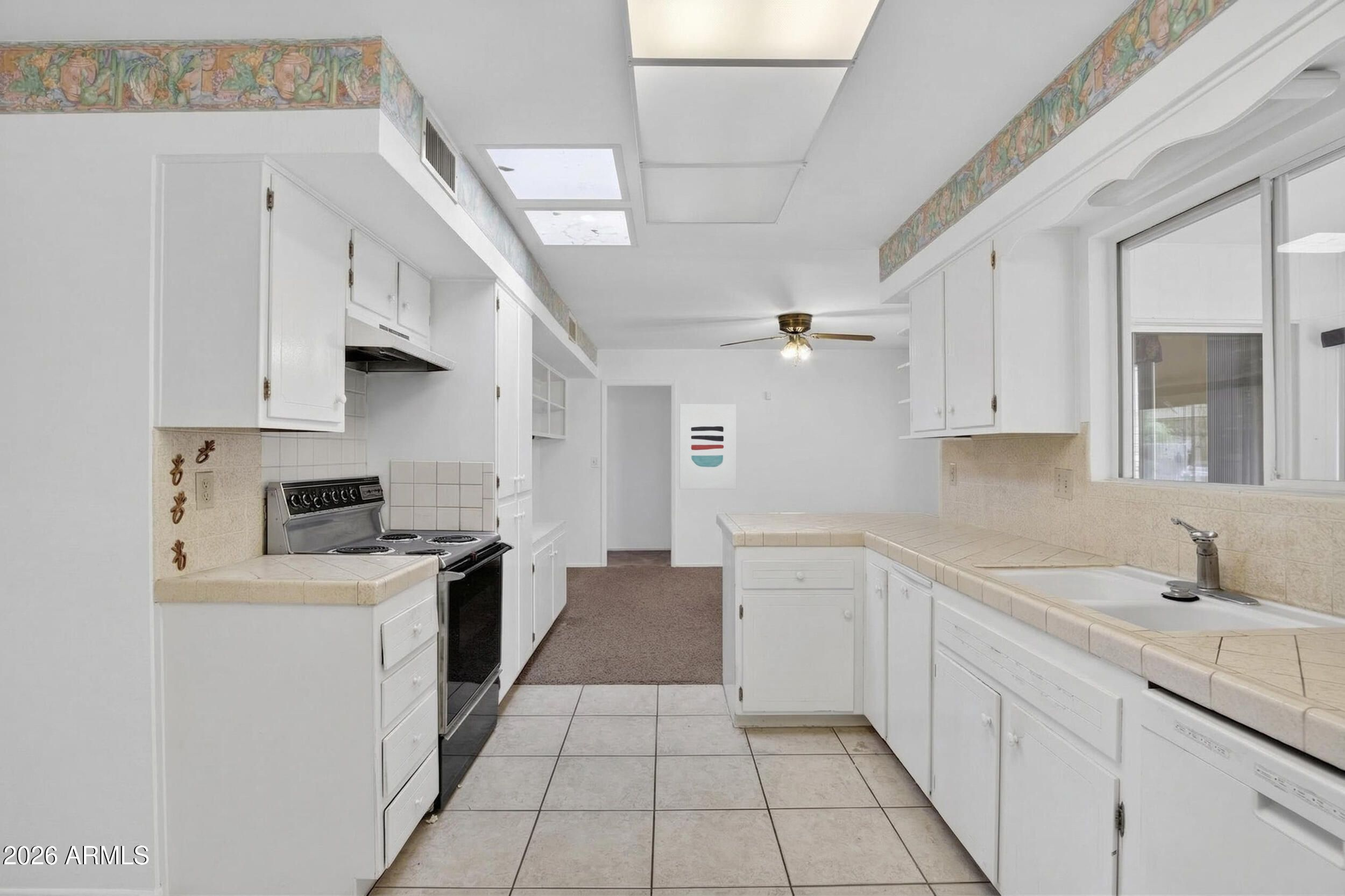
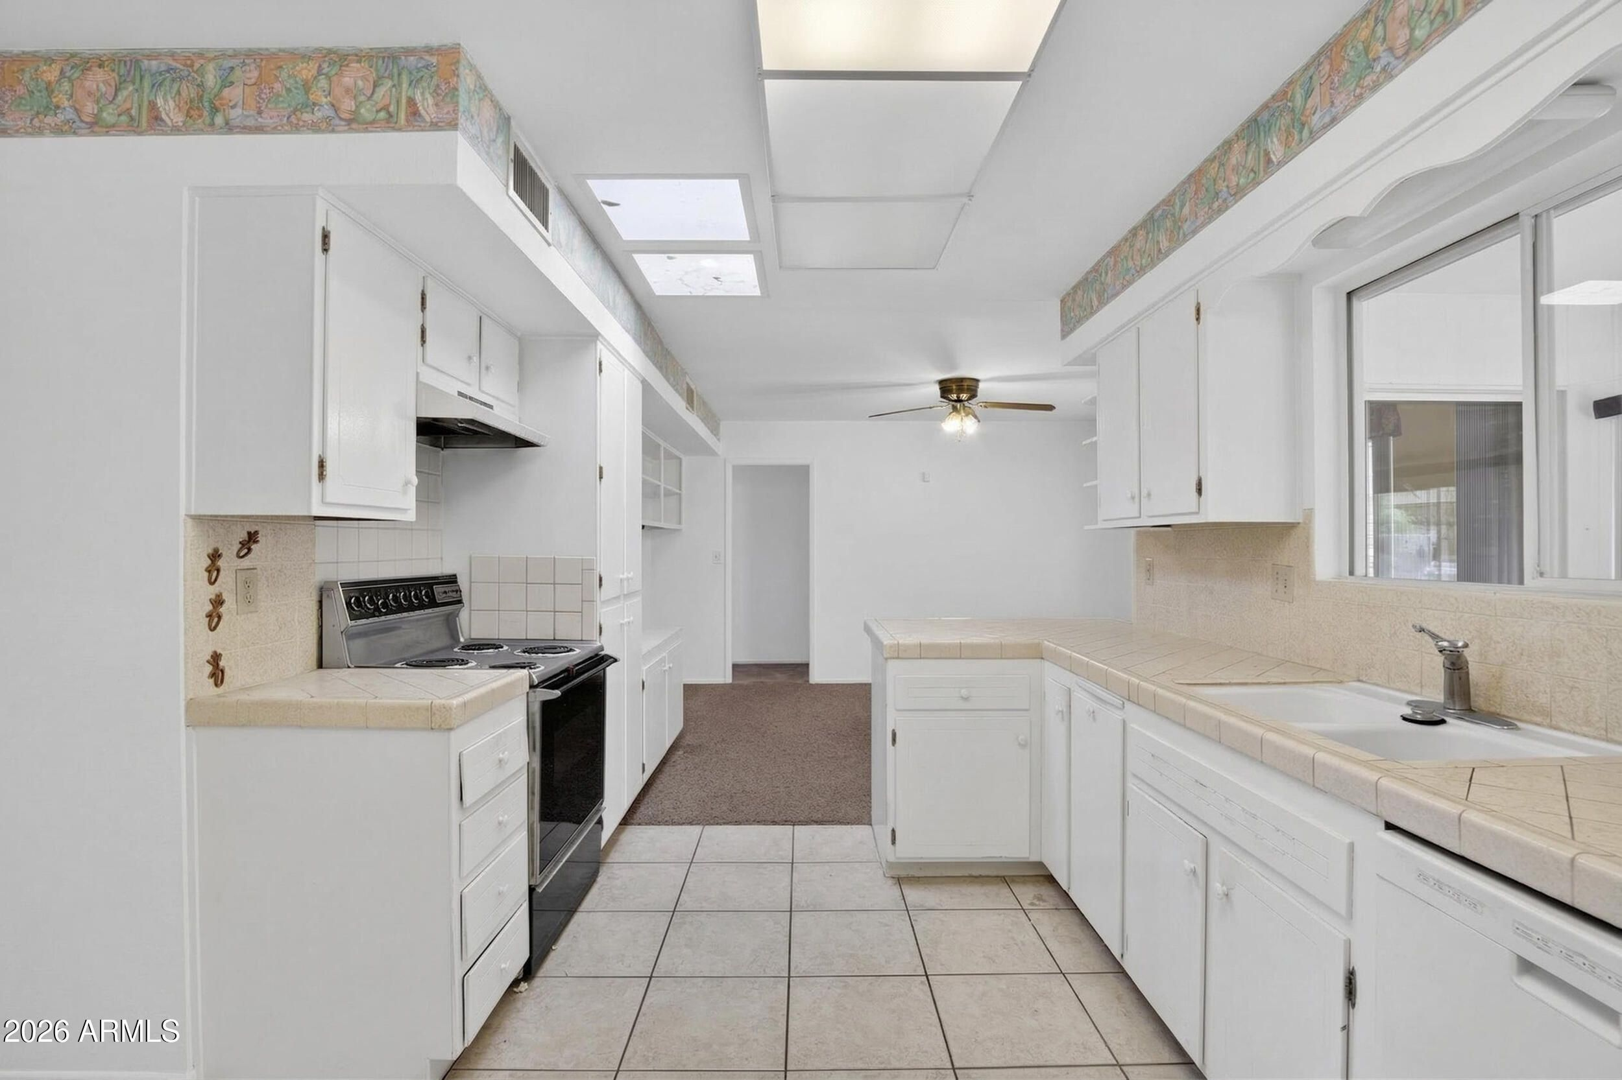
- wall art (707, 446)
